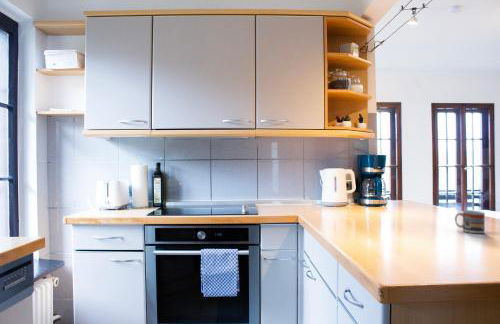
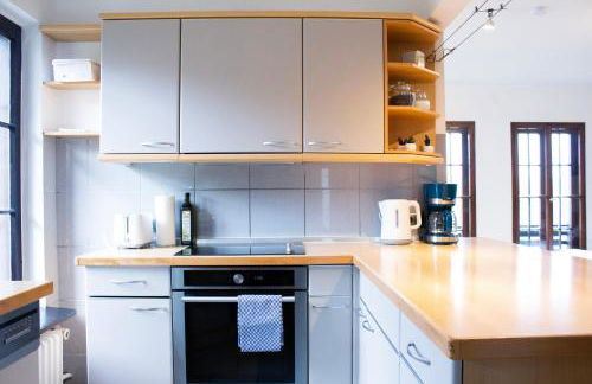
- cup (469, 221)
